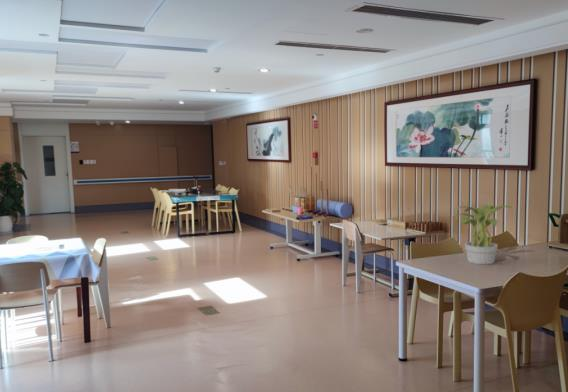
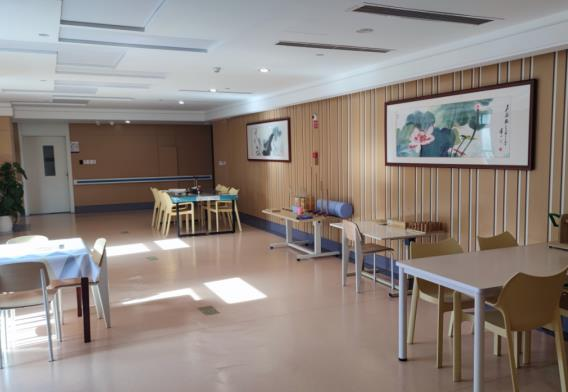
- potted plant (481, 233)
